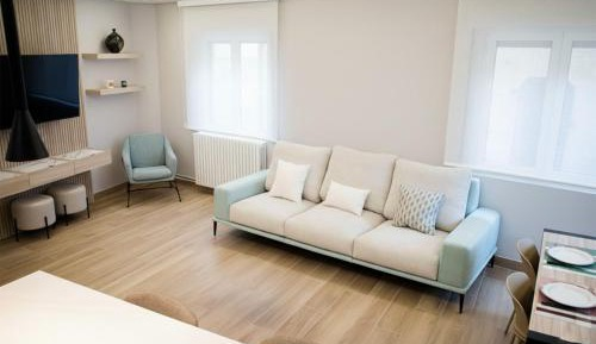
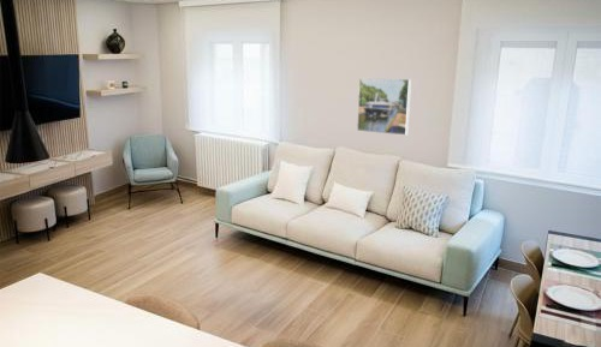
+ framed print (382, 106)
